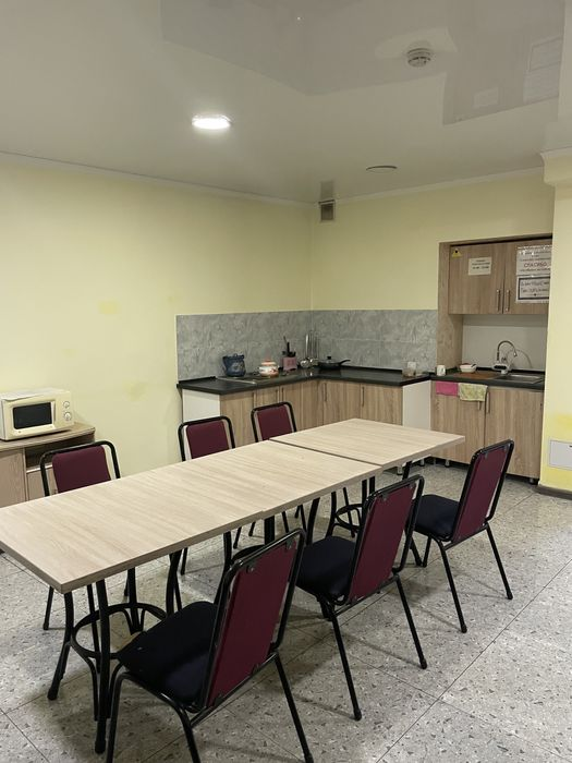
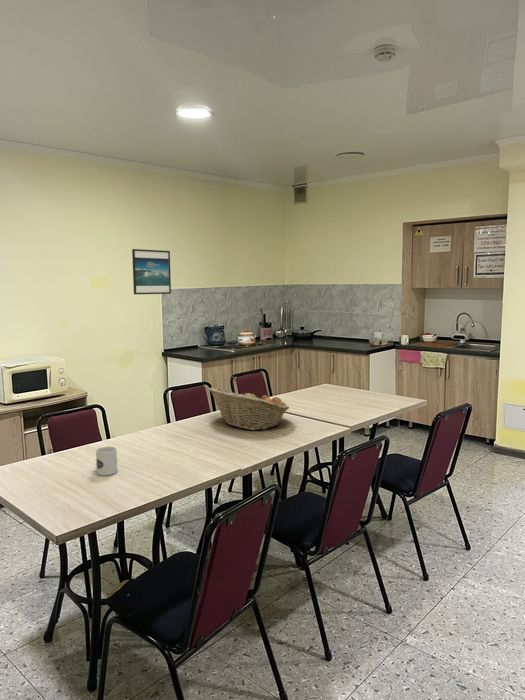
+ fruit basket (248, 404)
+ mug (105, 459)
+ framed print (152, 272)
